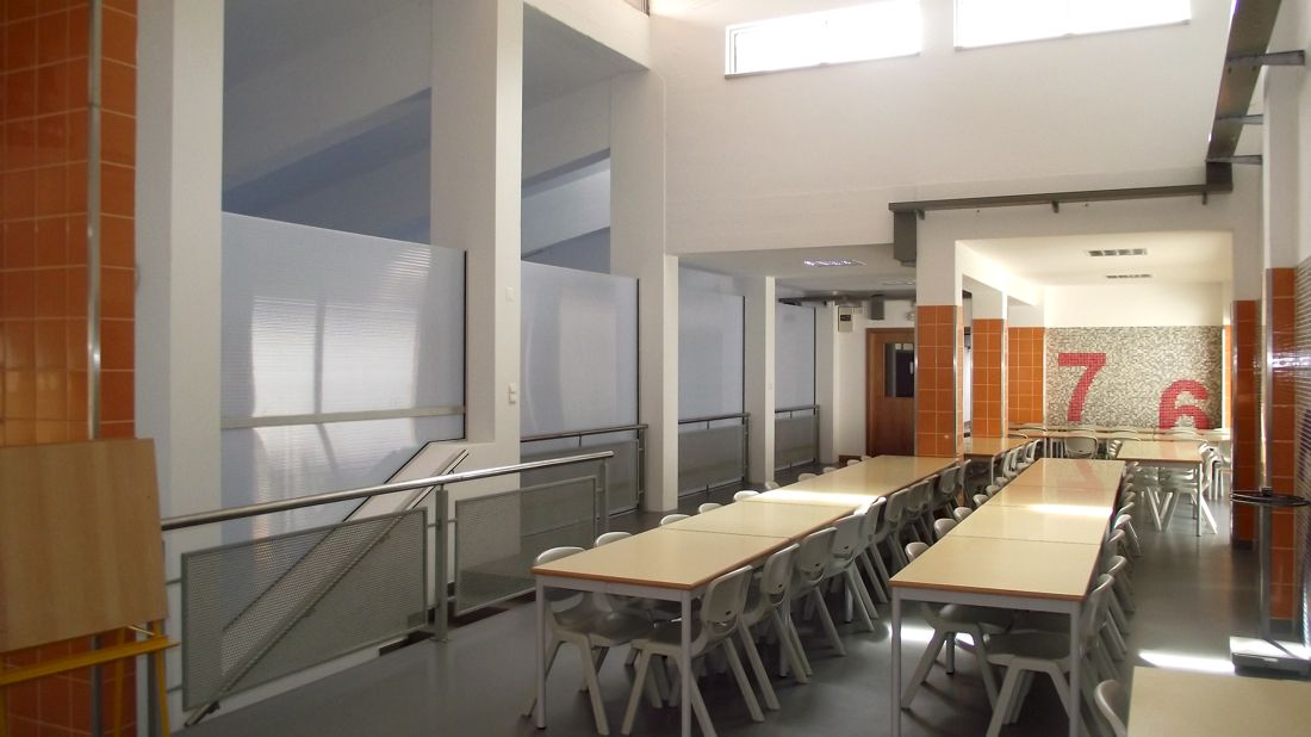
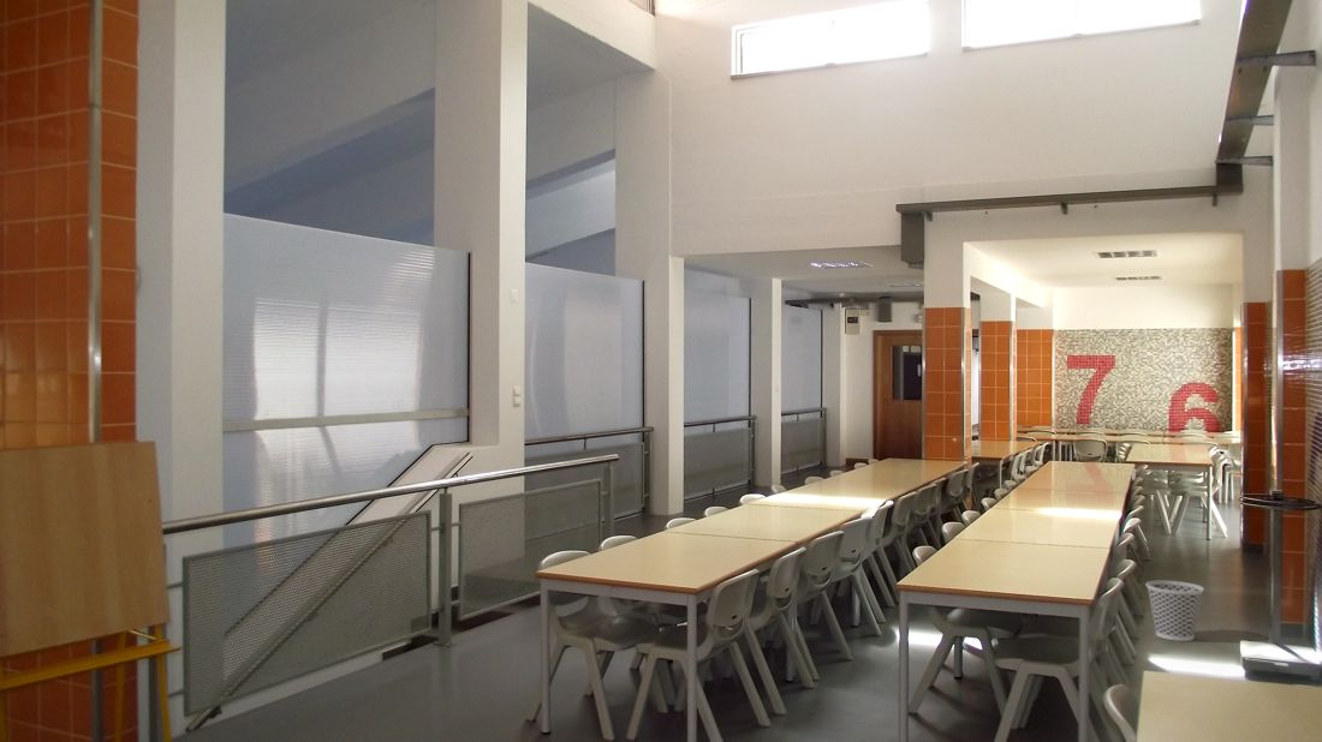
+ wastebasket (1174, 611)
